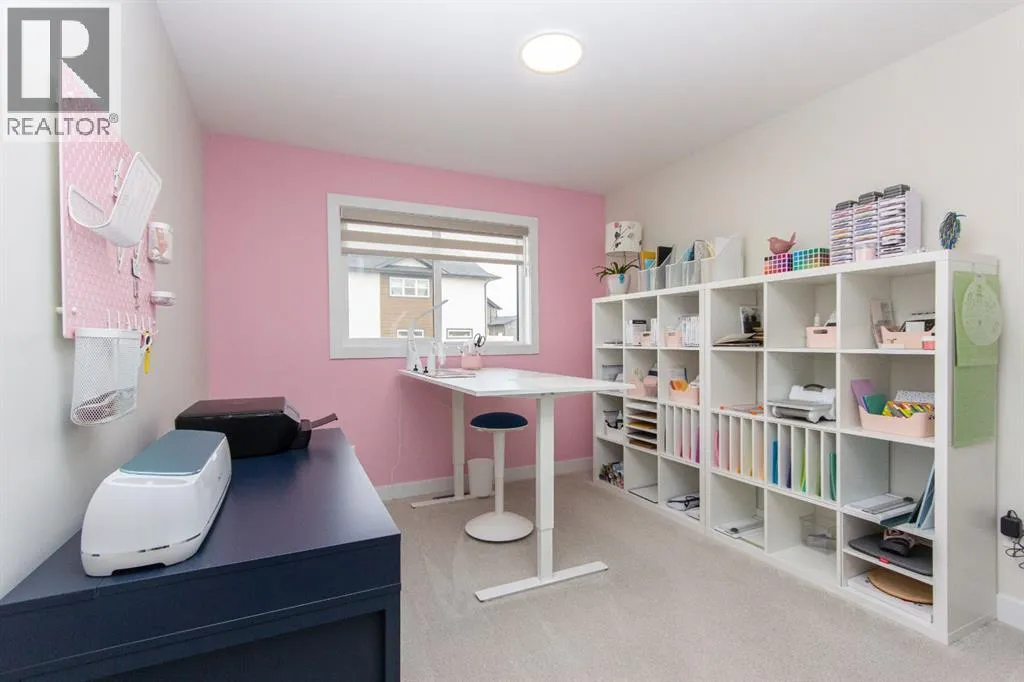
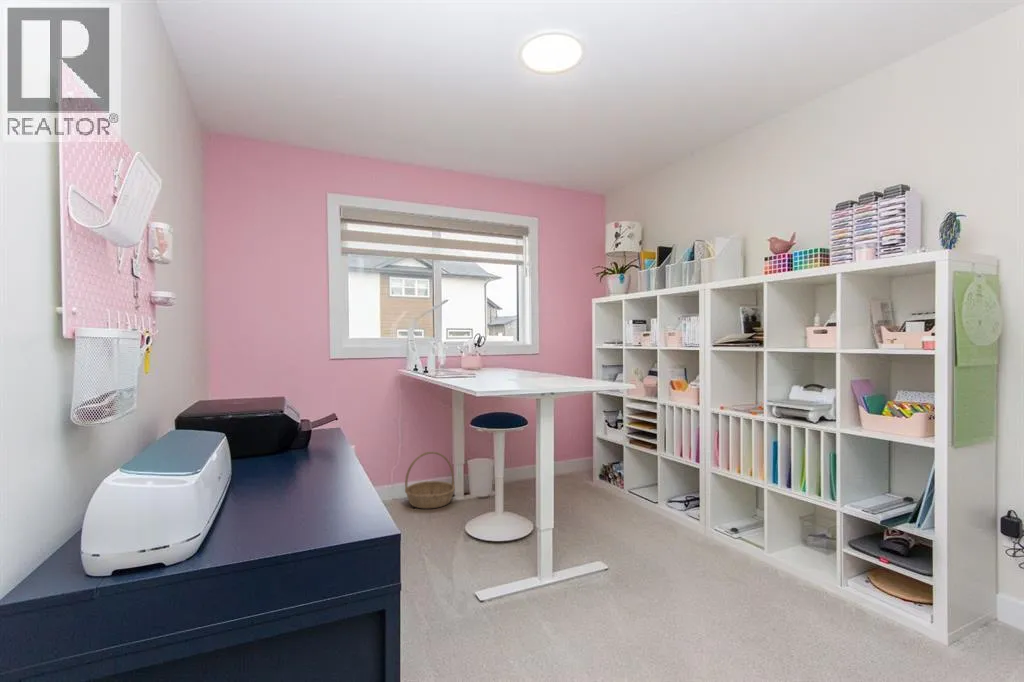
+ basket (430, 481)
